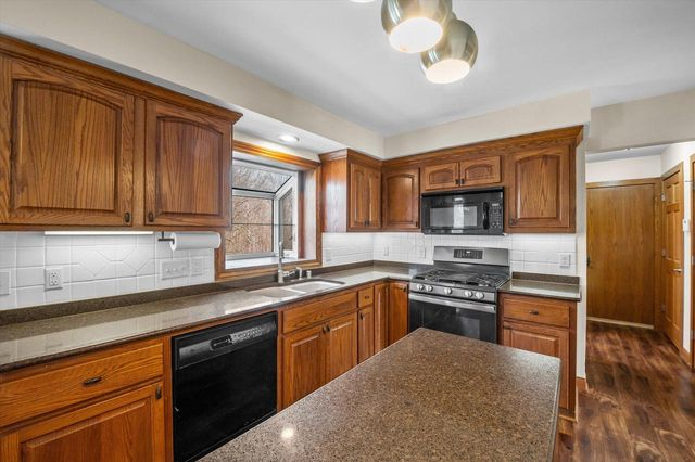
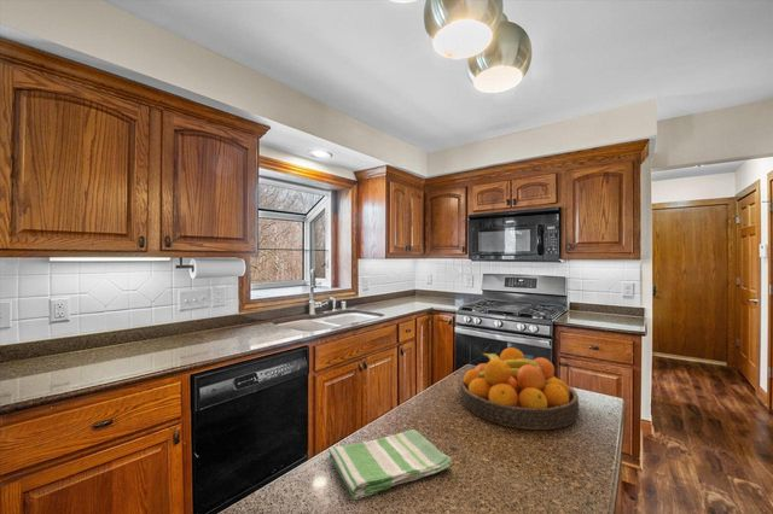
+ dish towel (388, 456)
+ fruit bowl (516, 379)
